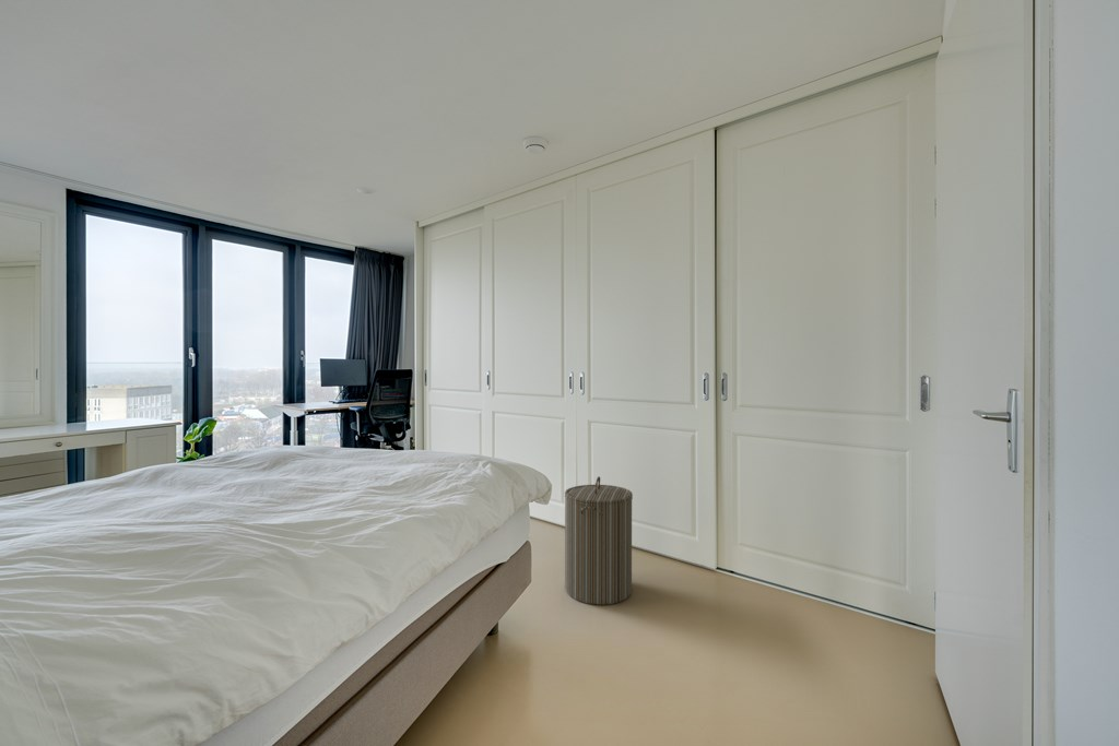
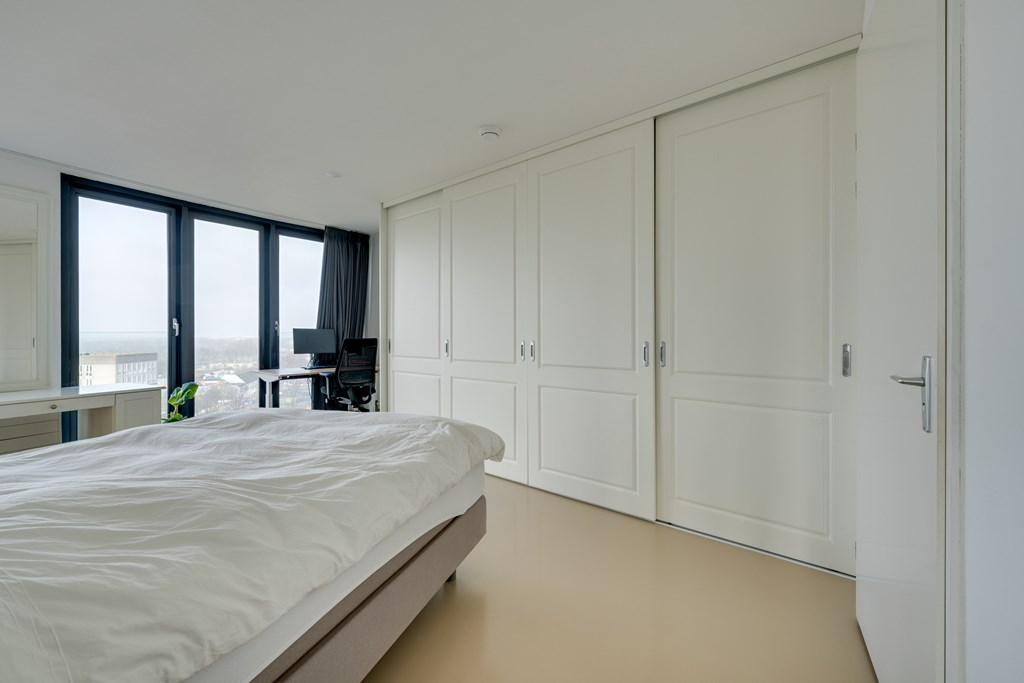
- laundry hamper (598, 533)
